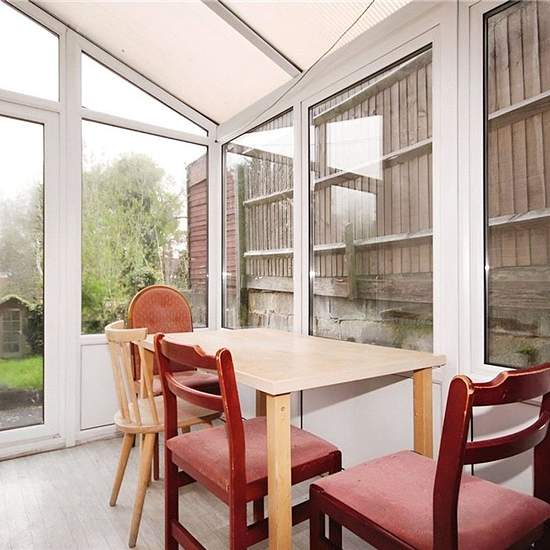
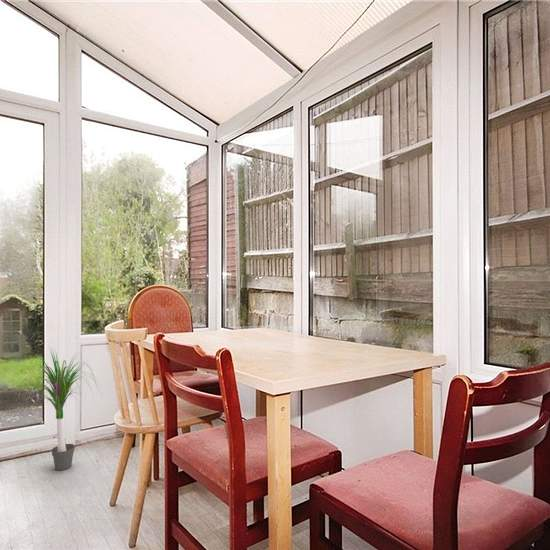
+ potted plant (60, 406)
